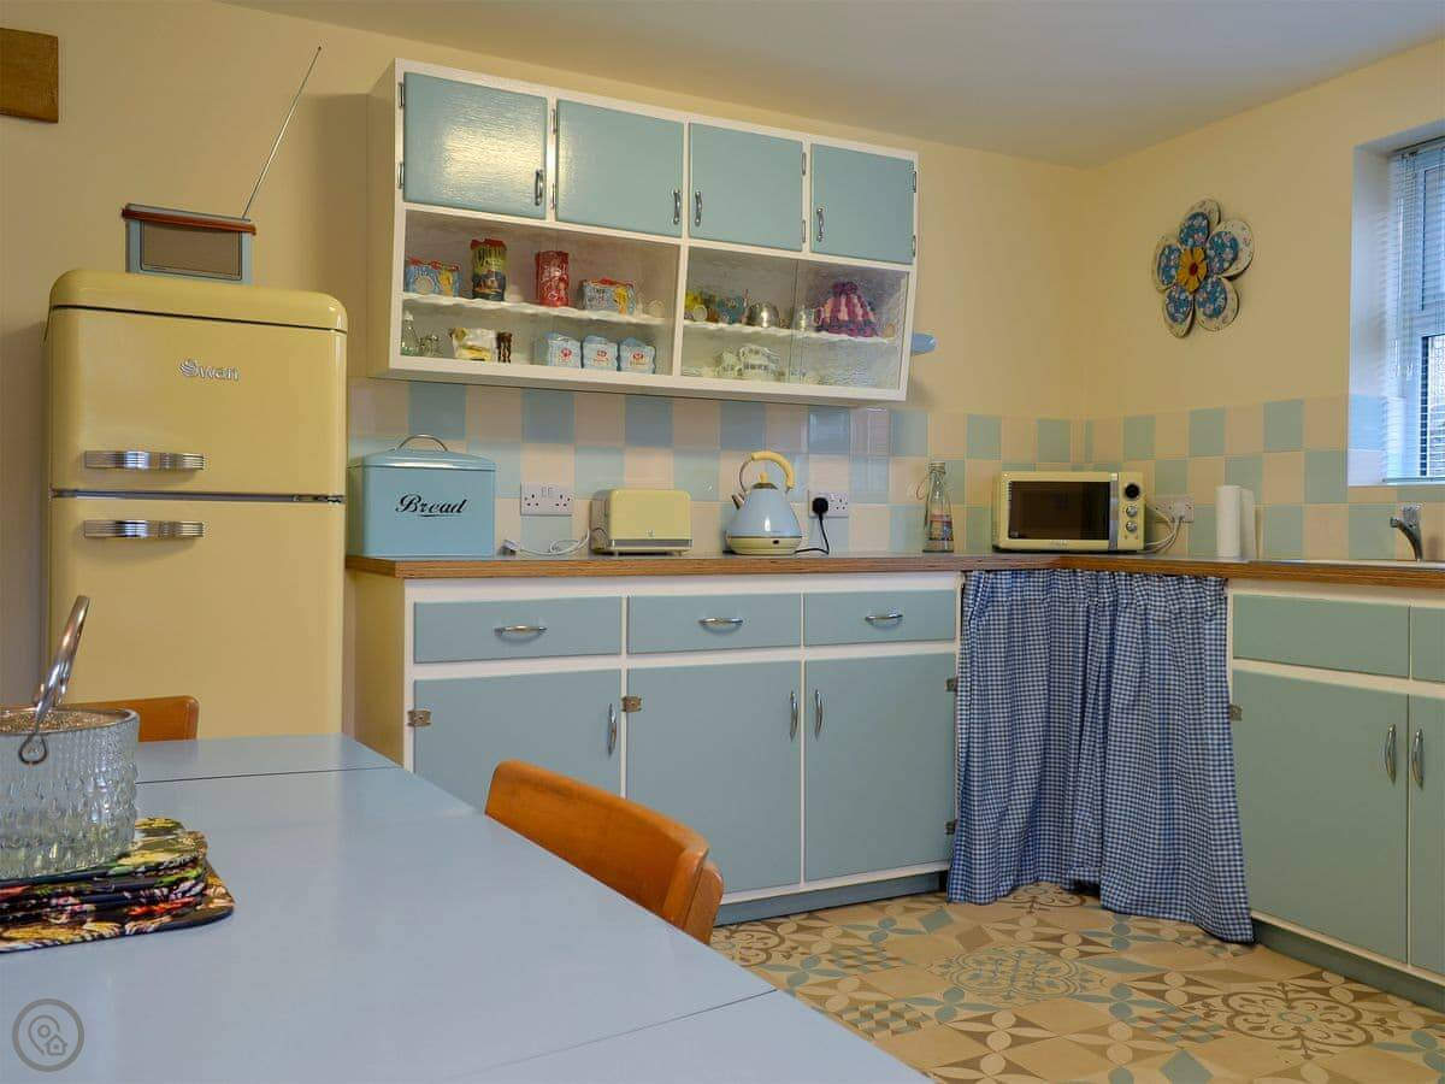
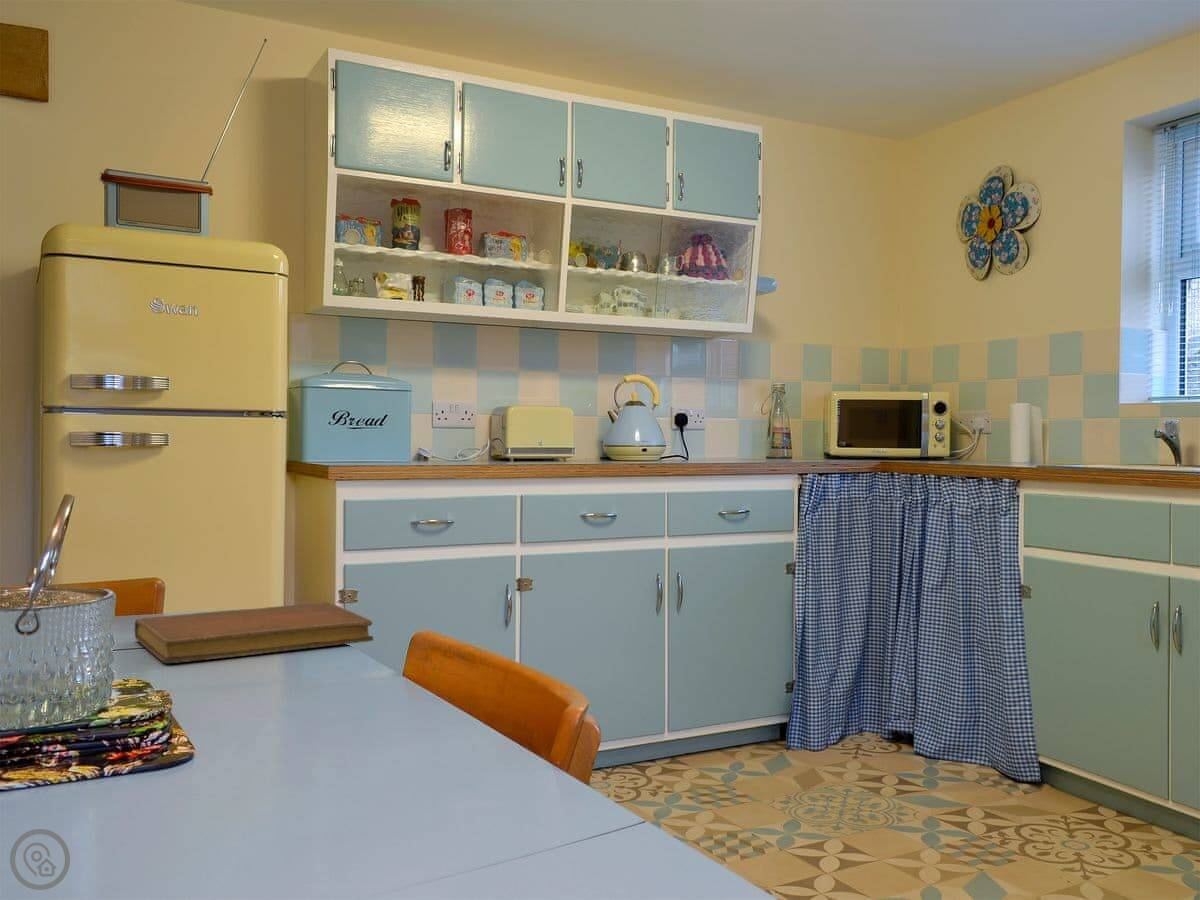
+ notebook (254, 629)
